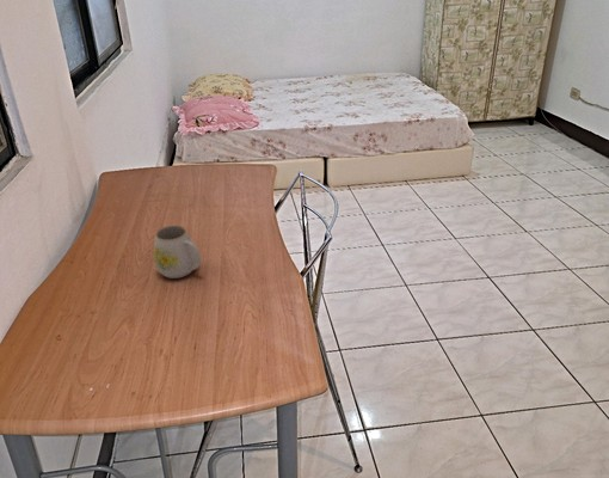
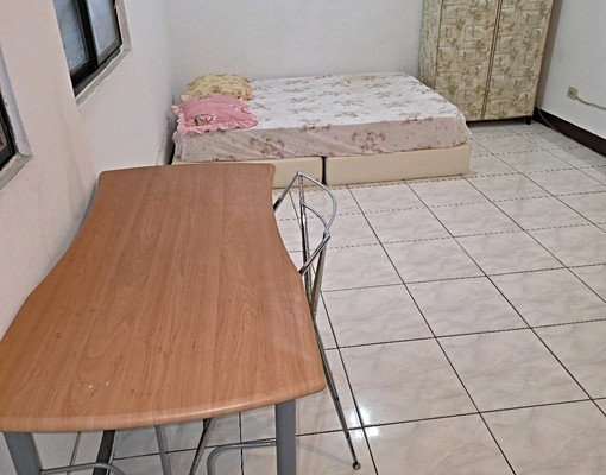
- mug (178, 252)
